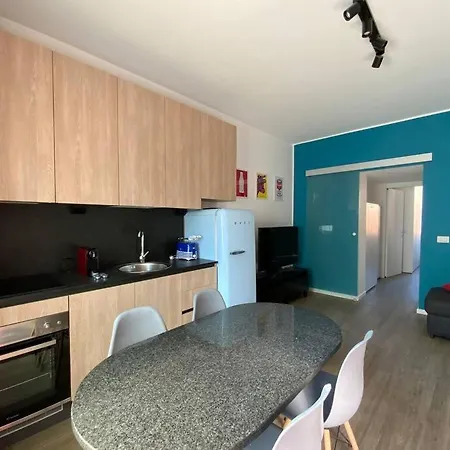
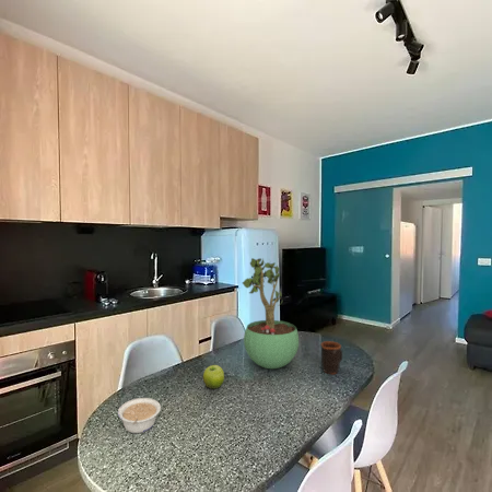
+ potted plant (269, 313)
+ mug (332, 356)
+ fruit (213, 376)
+ legume (140, 415)
